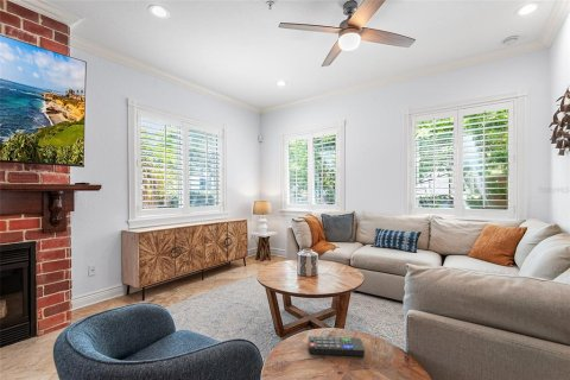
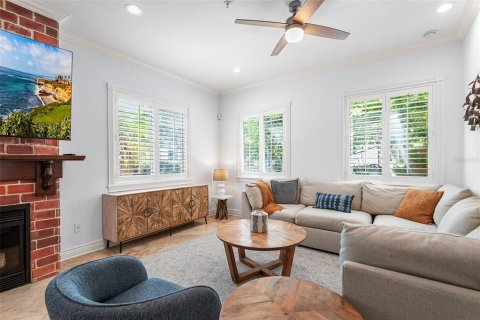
- remote control (335, 344)
